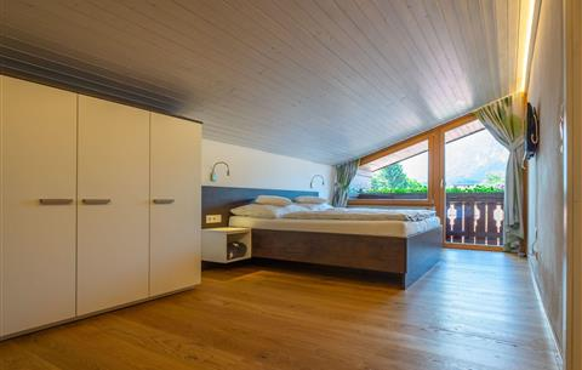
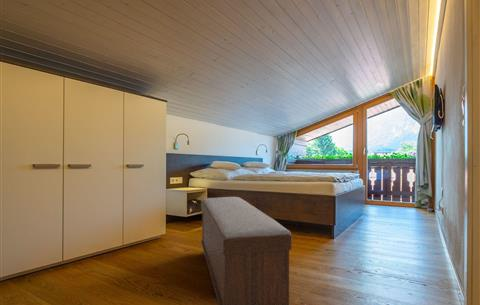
+ bench (234, 240)
